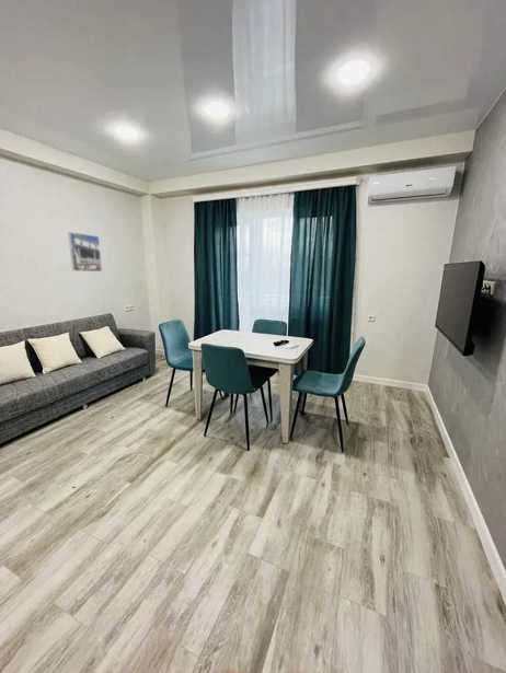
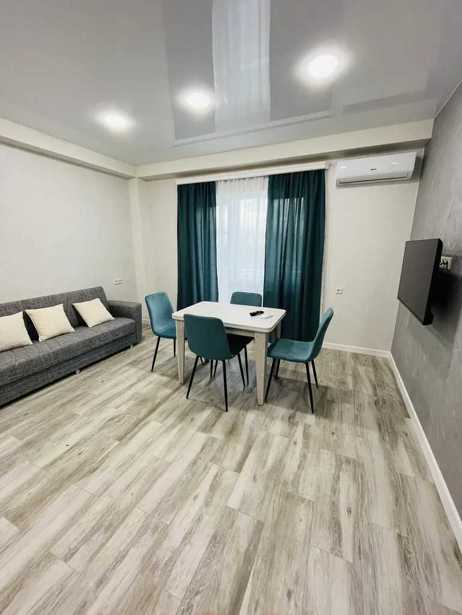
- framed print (85, 253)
